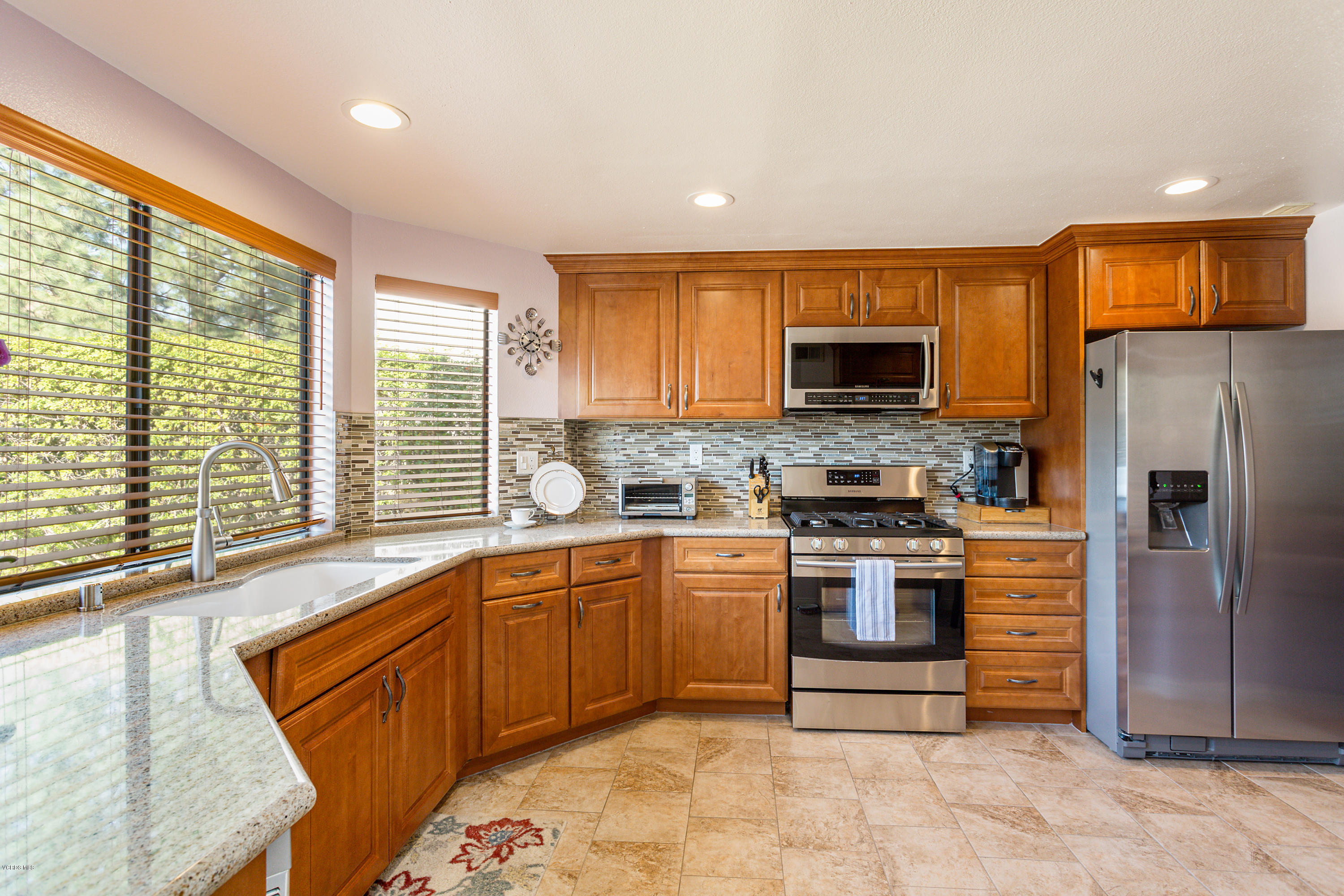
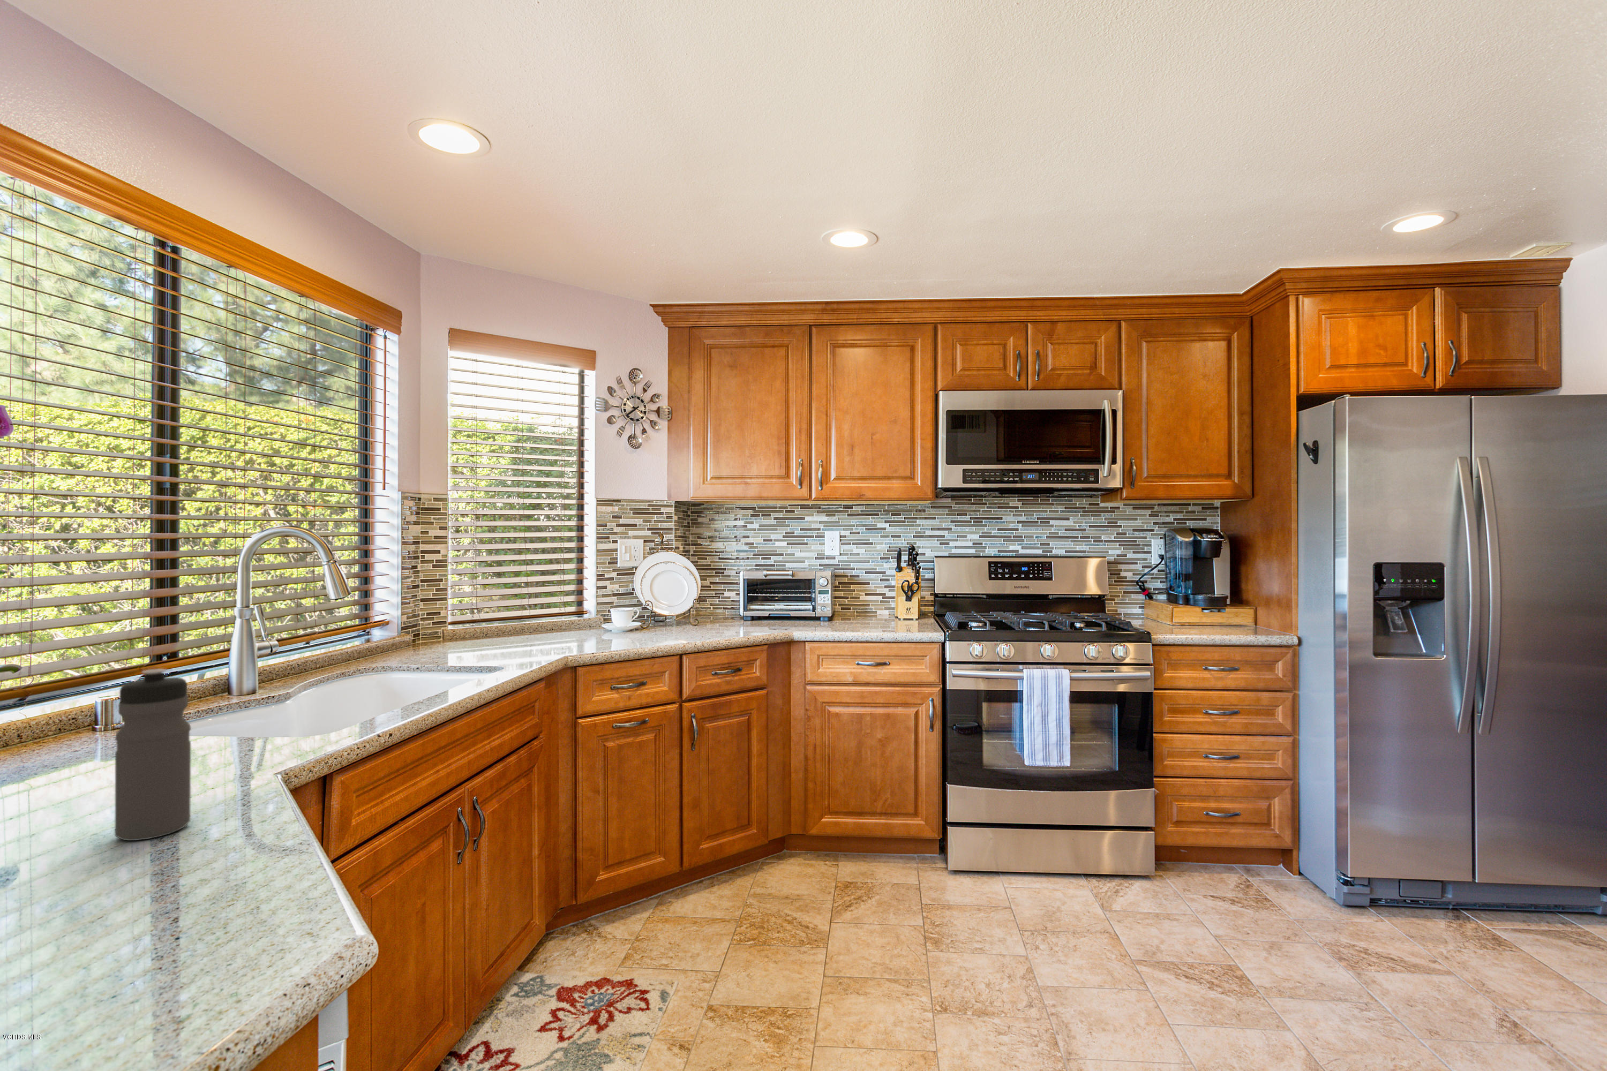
+ water bottle (154, 749)
